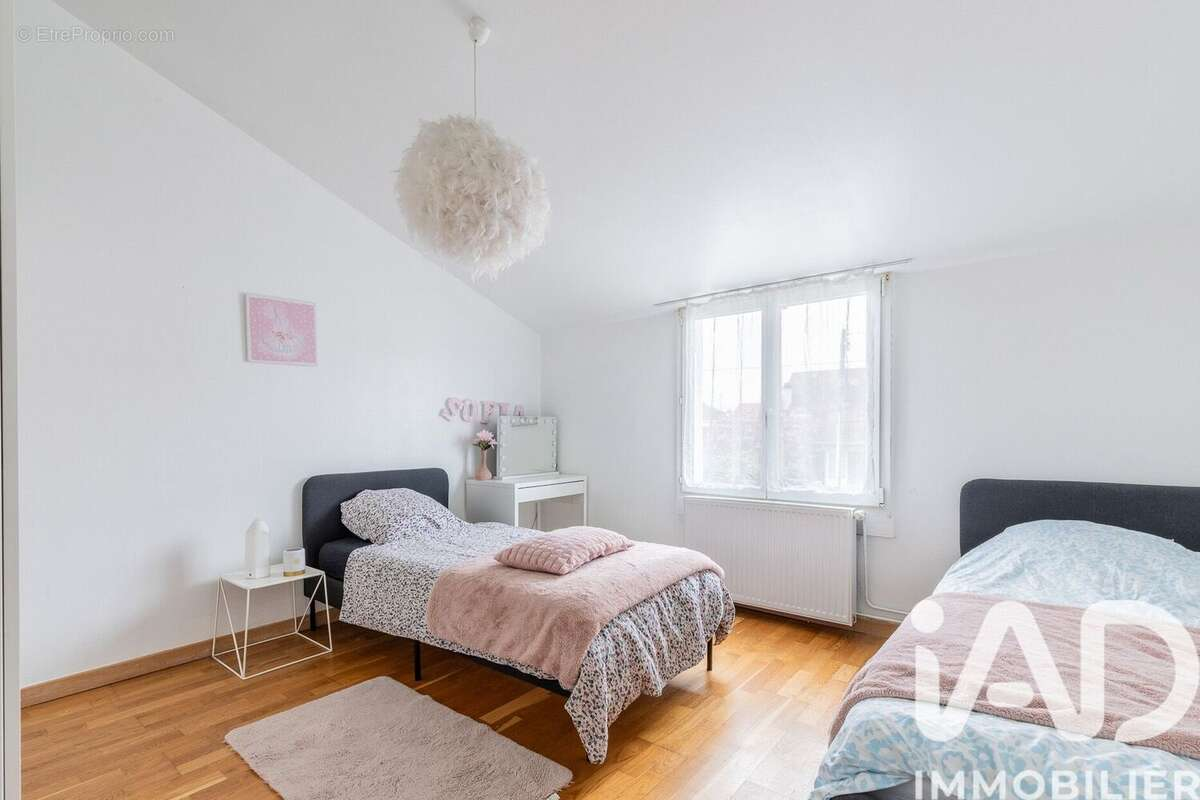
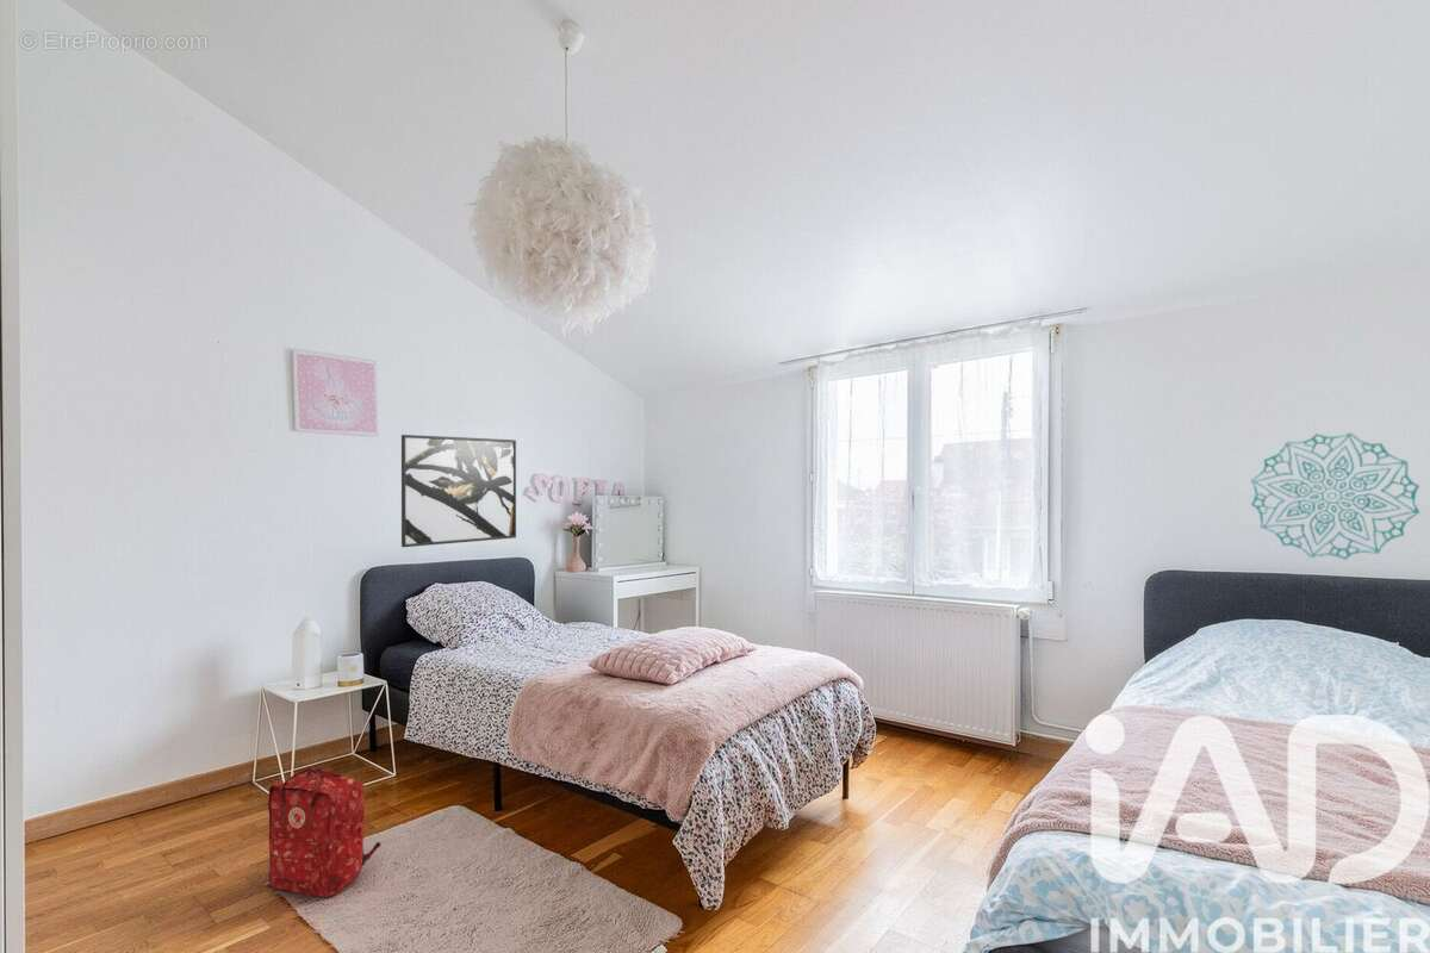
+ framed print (462, 490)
+ wall decoration (1329, 497)
+ backpack (319, 820)
